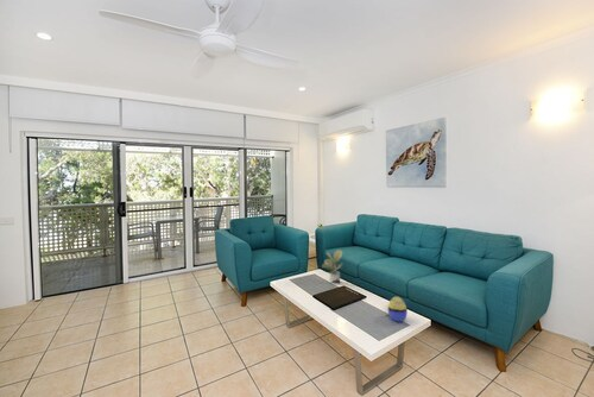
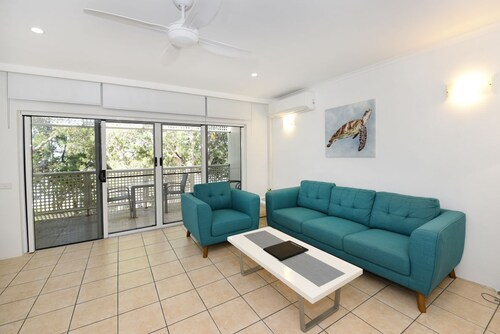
- potted plant (331, 266)
- decorative egg (397, 308)
